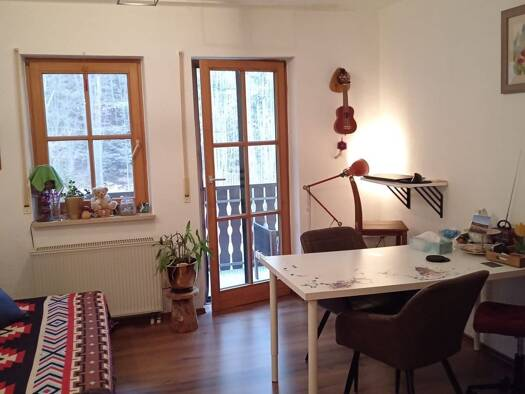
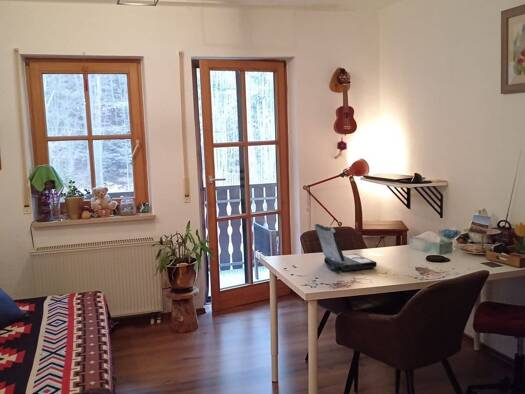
+ laptop (339, 245)
